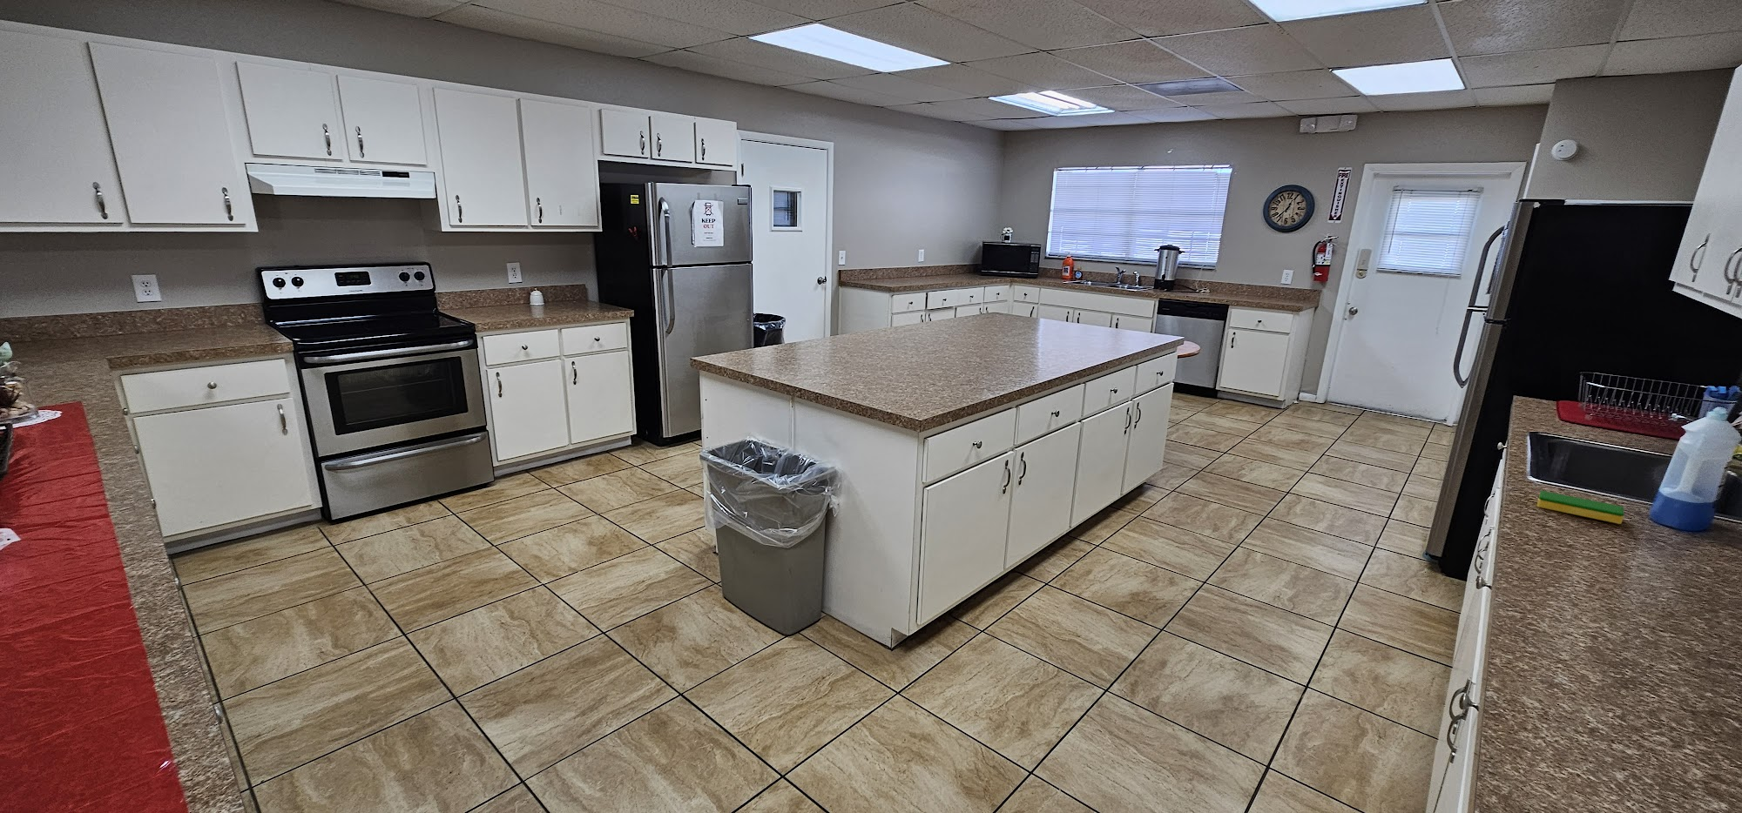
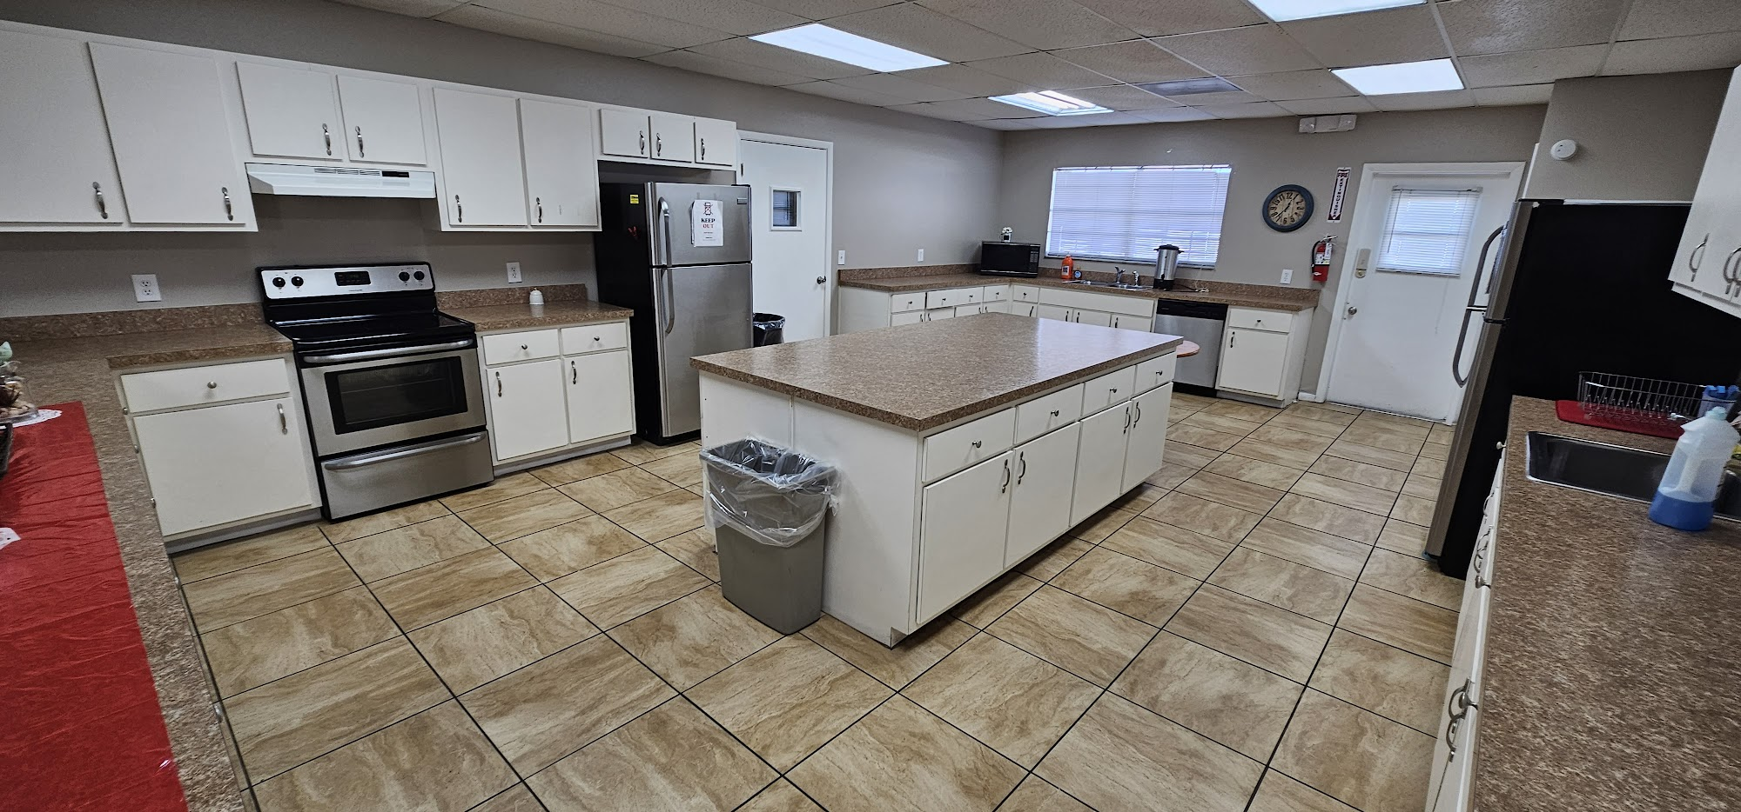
- dish sponge (1579, 506)
